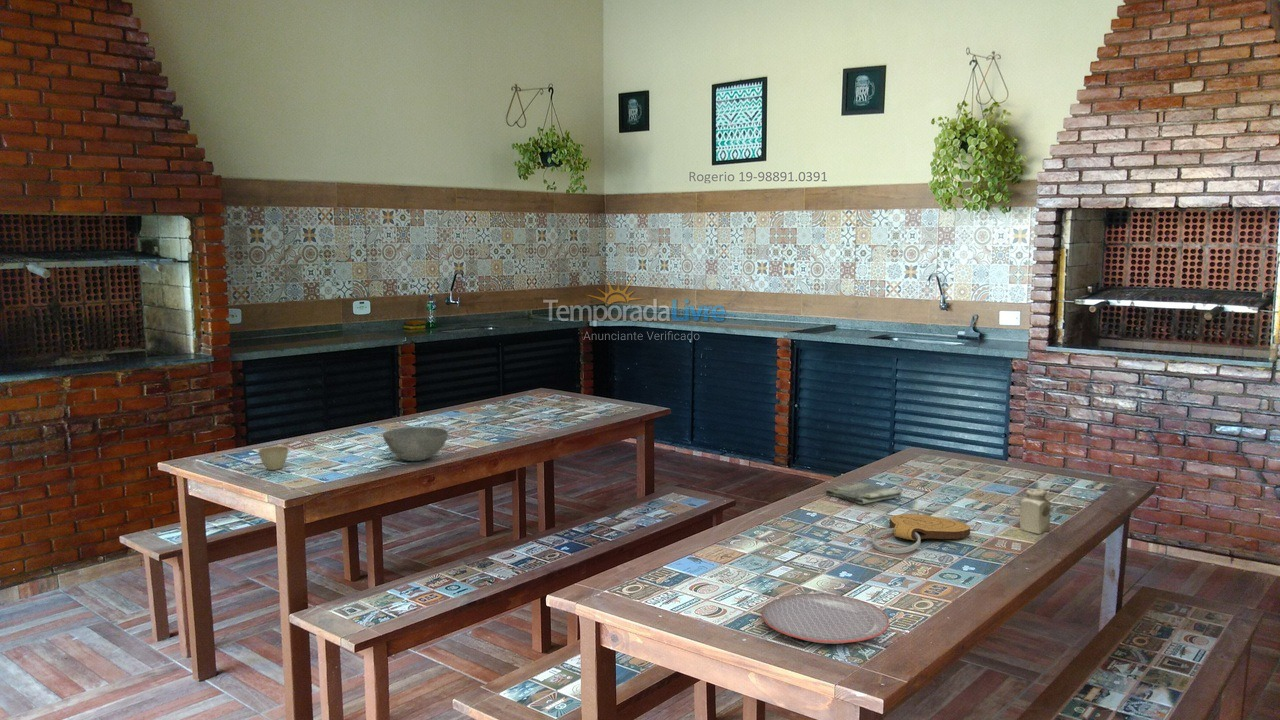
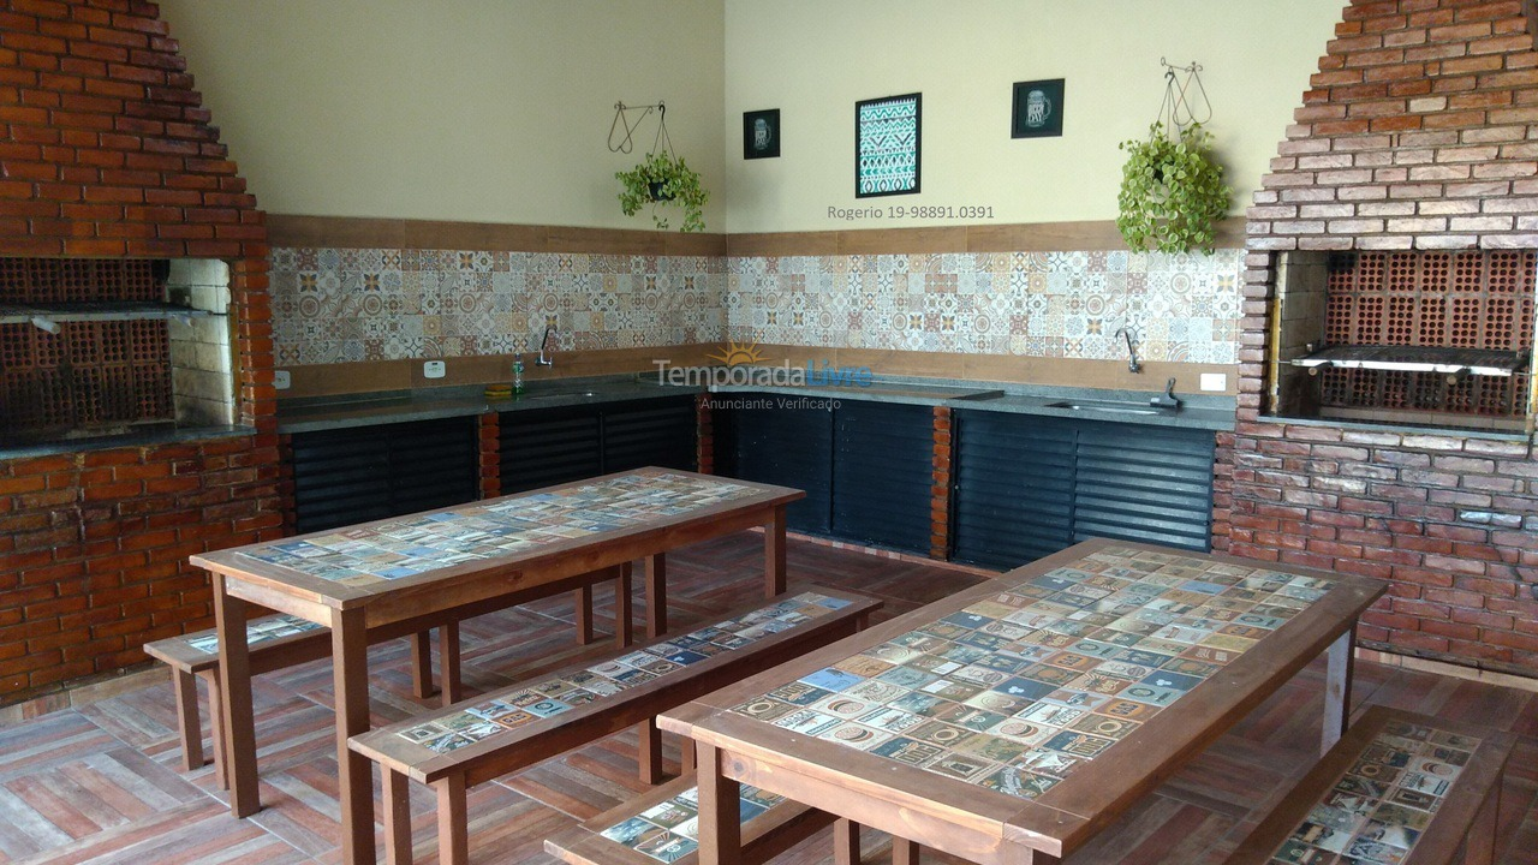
- bowl (416, 445)
- flower pot (273, 458)
- plate (824, 620)
- key chain (915, 530)
- salt shaker (1035, 509)
- dish towel (862, 491)
